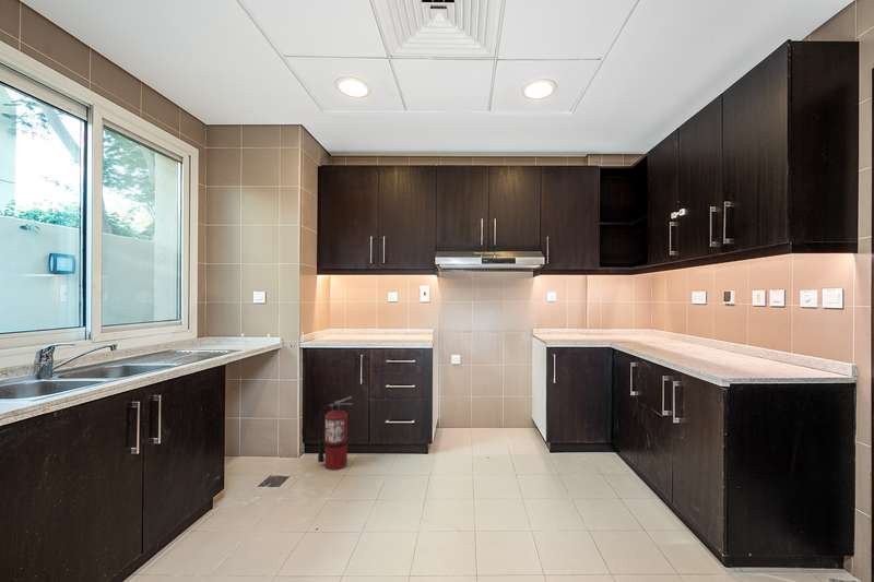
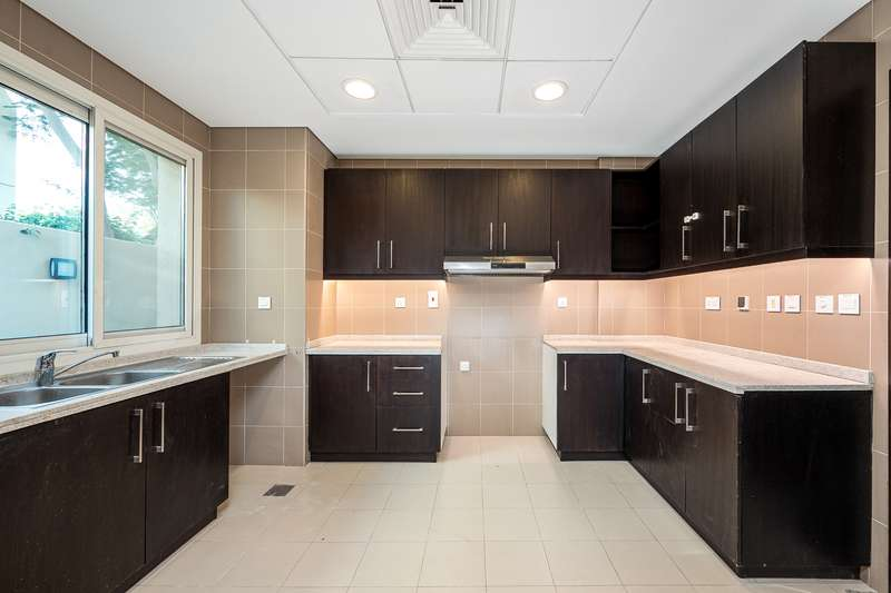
- fire extinguisher (334, 430)
